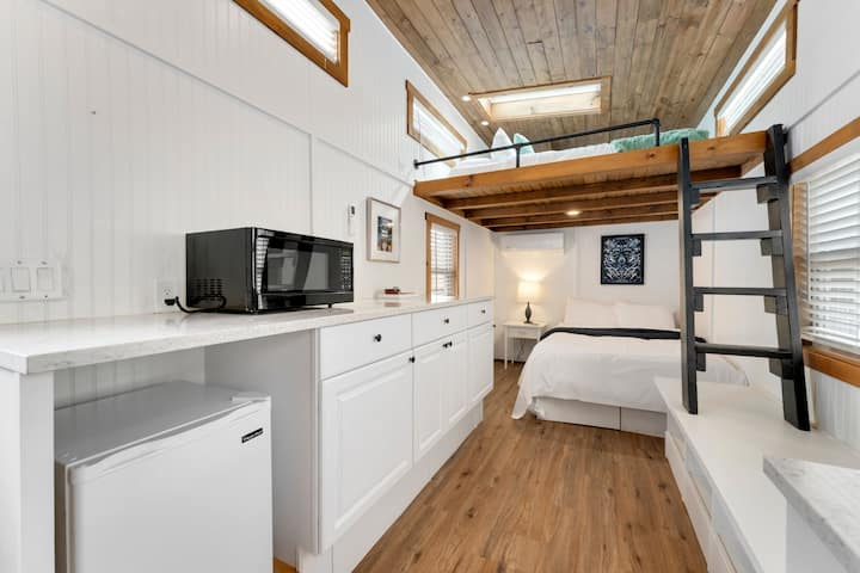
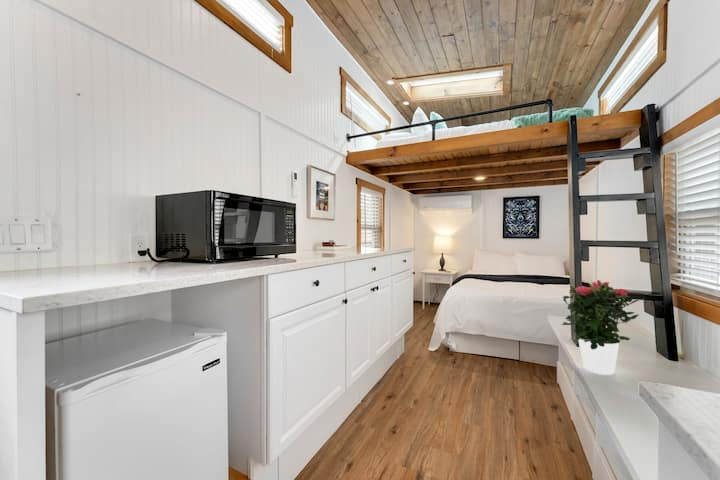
+ potted flower (597, 325)
